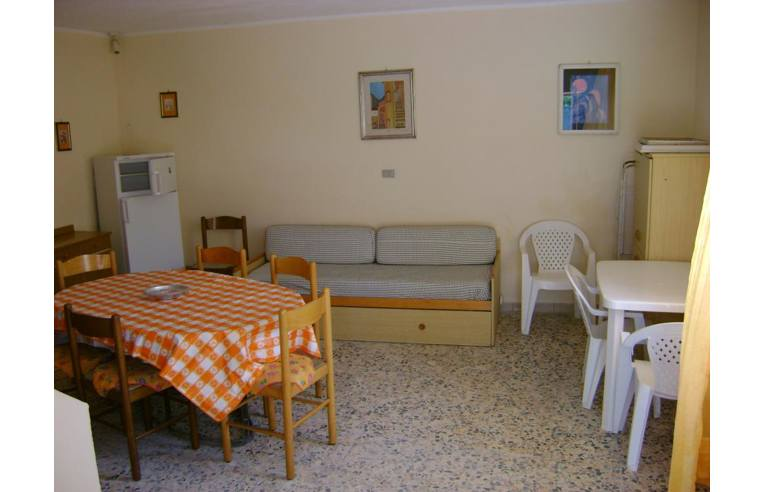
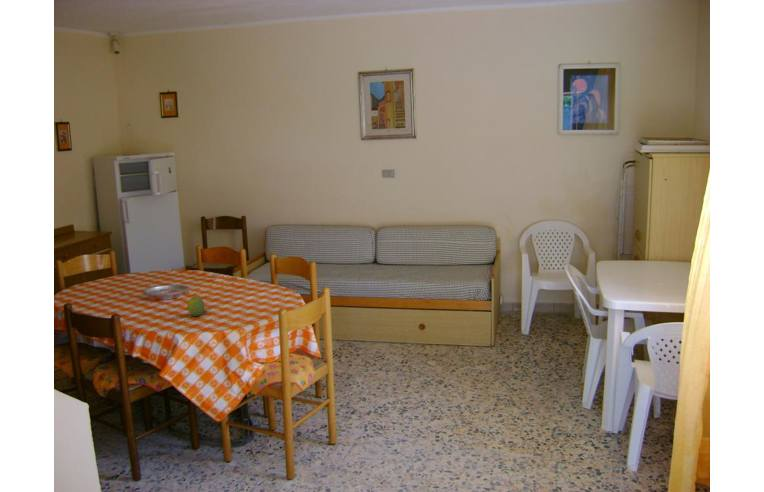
+ fruit (195, 305)
